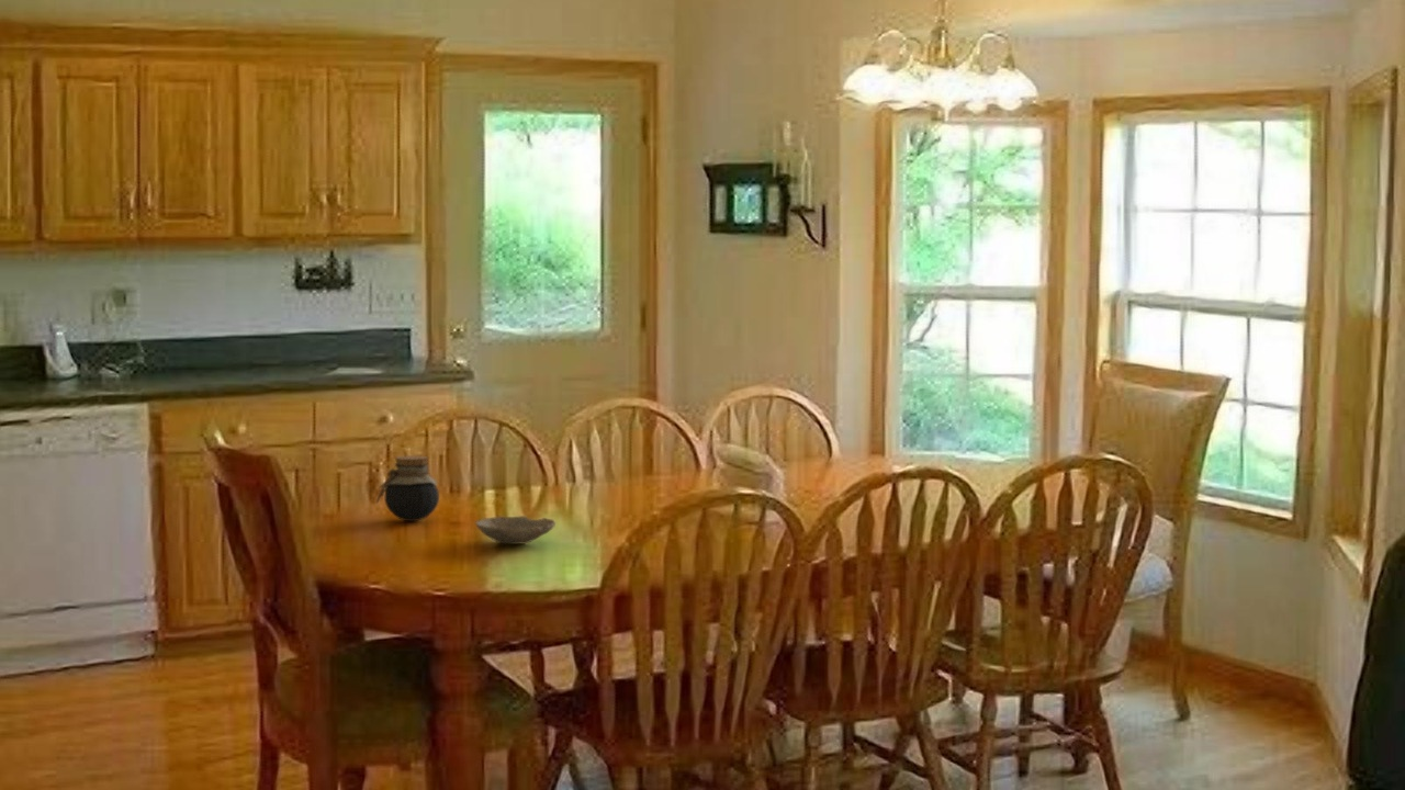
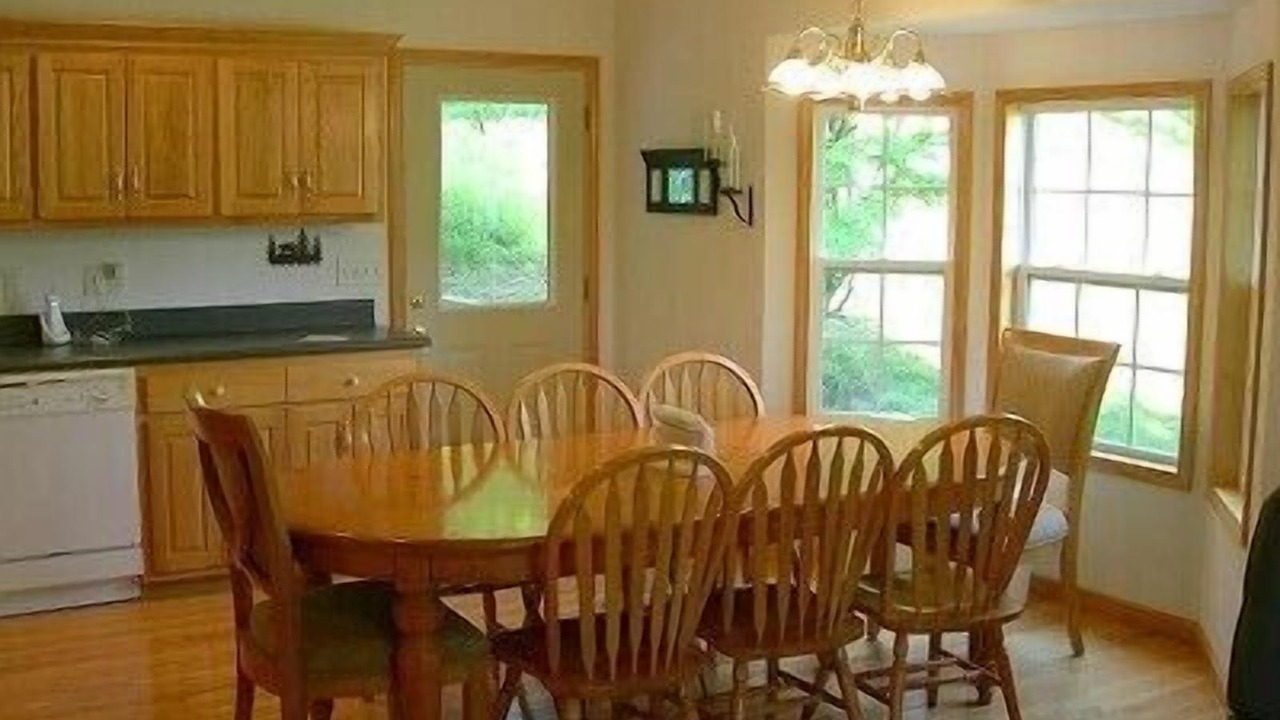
- jar (408, 488)
- bowl (515, 532)
